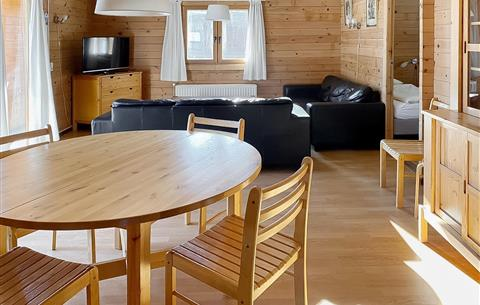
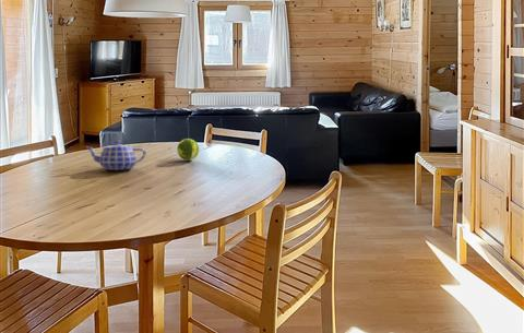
+ teapot (116, 154)
+ fruit (188, 148)
